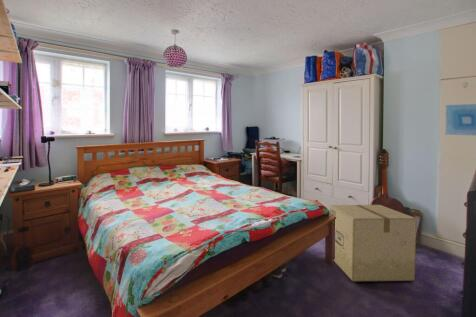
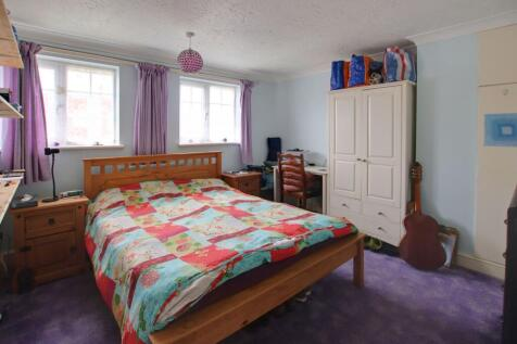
- cardboard box (368, 239)
